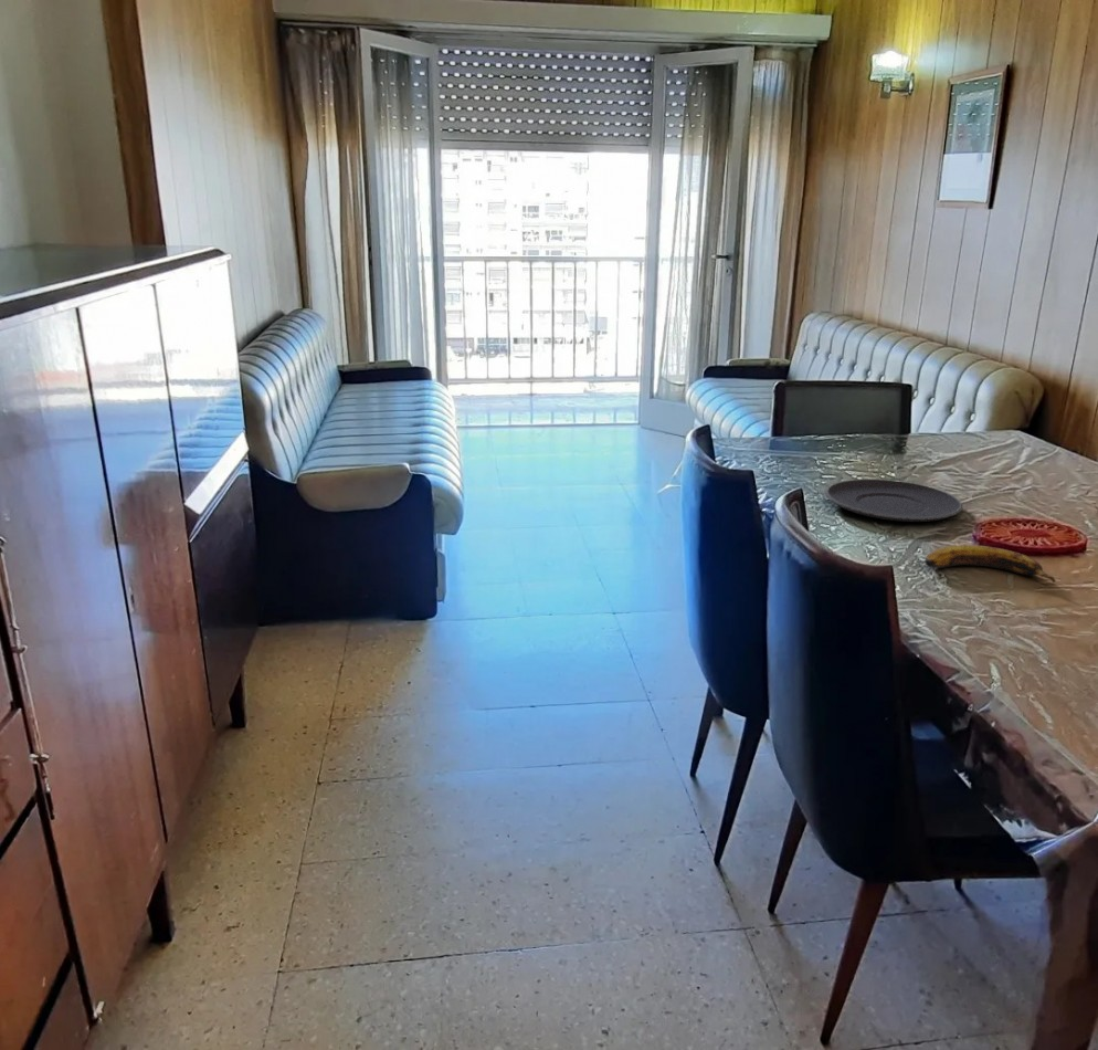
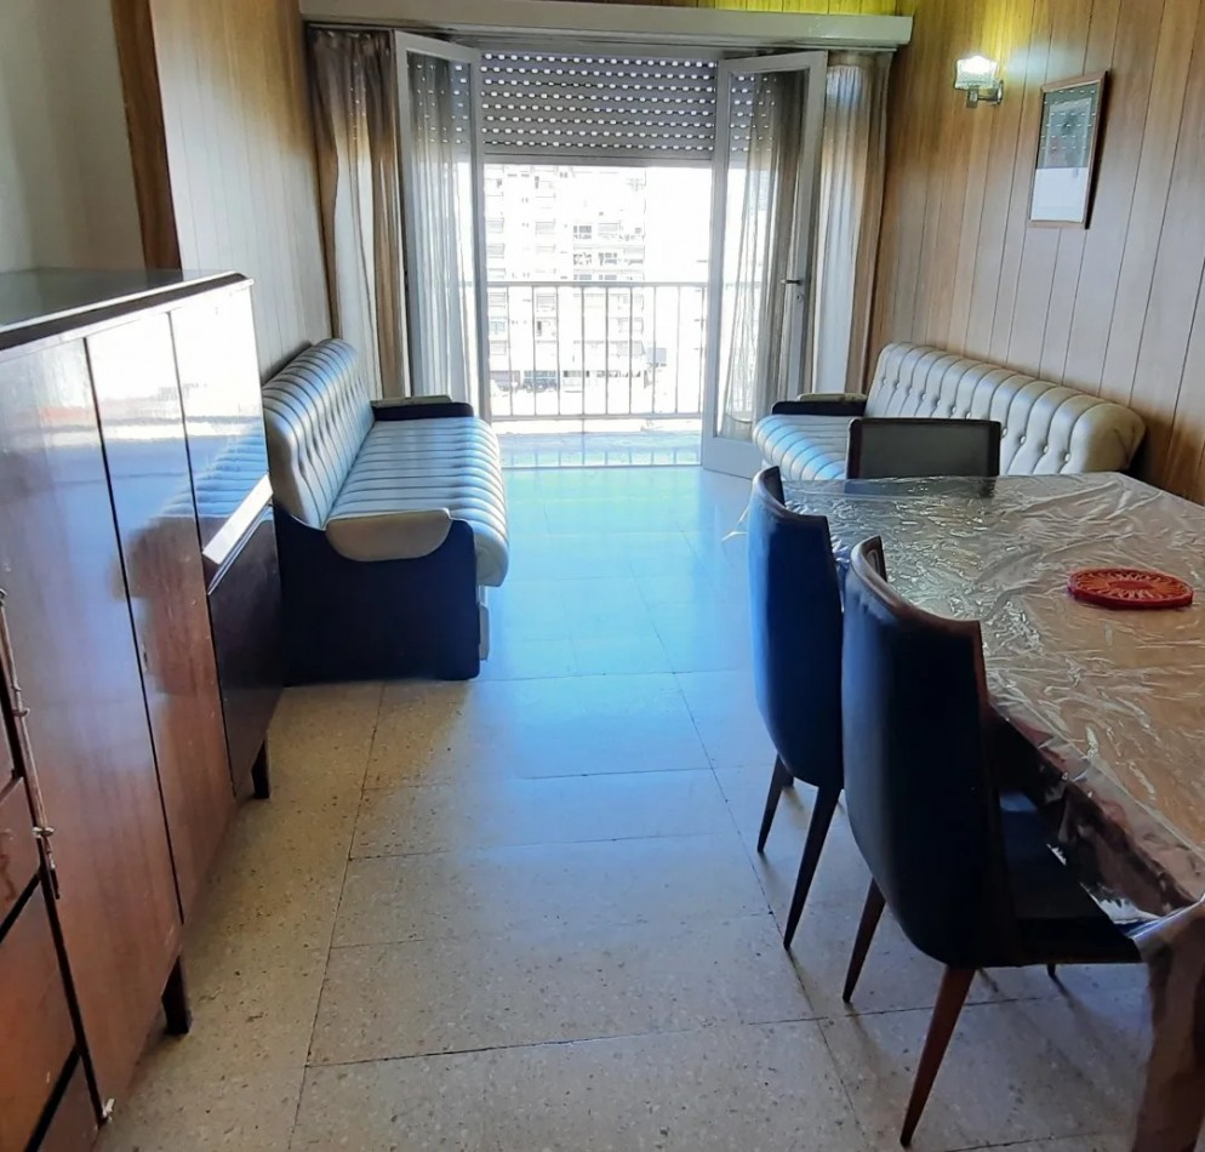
- plate (891, 501)
- banana (984, 563)
